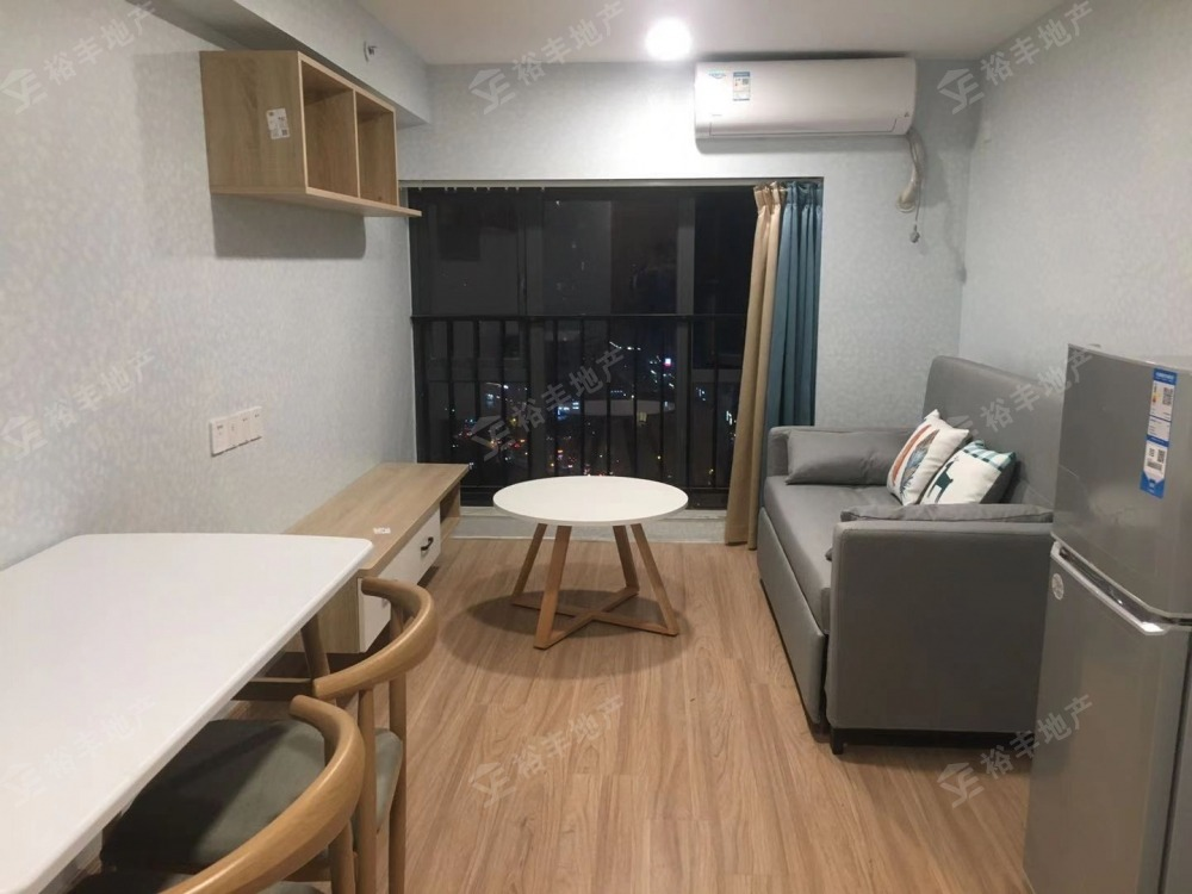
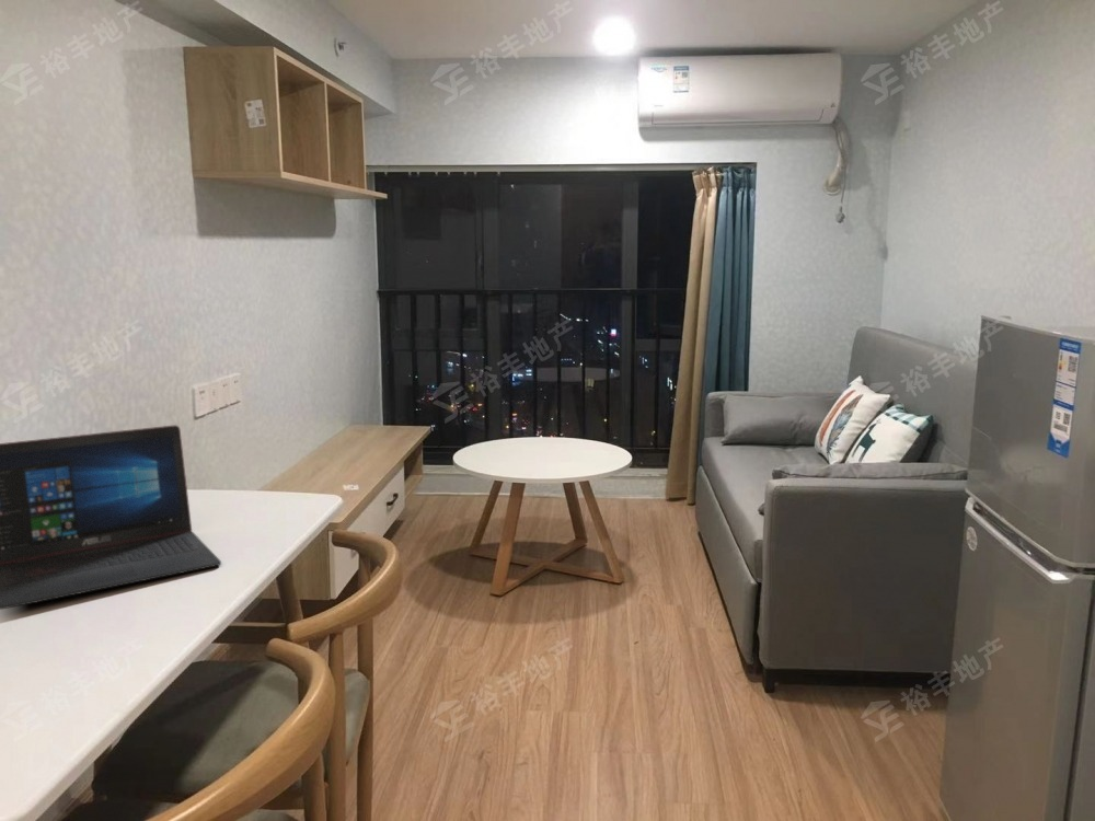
+ laptop (100, 507)
